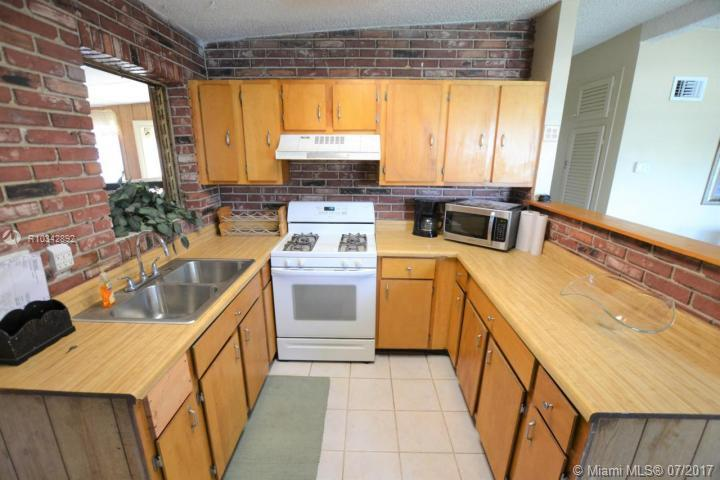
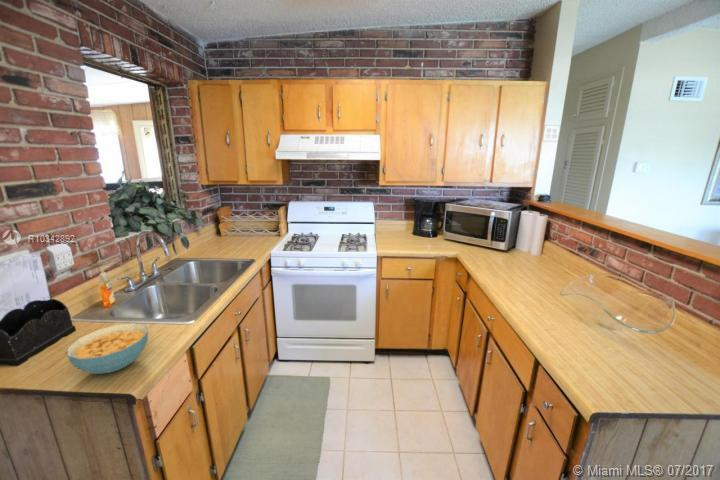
+ cereal bowl (112, 353)
